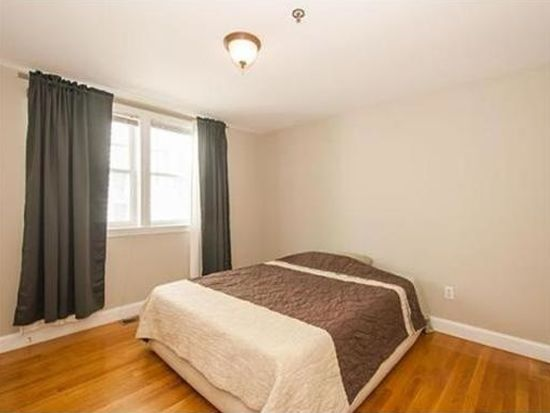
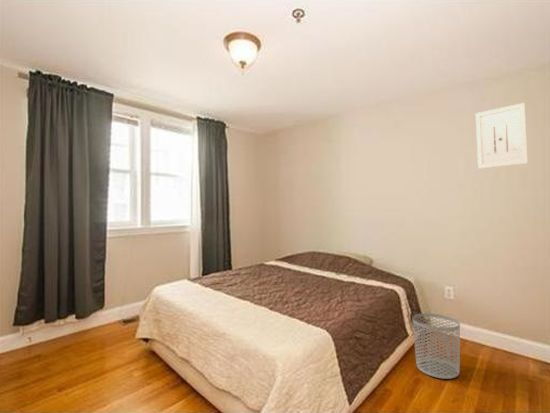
+ waste bin (436, 344)
+ wall art (500, 137)
